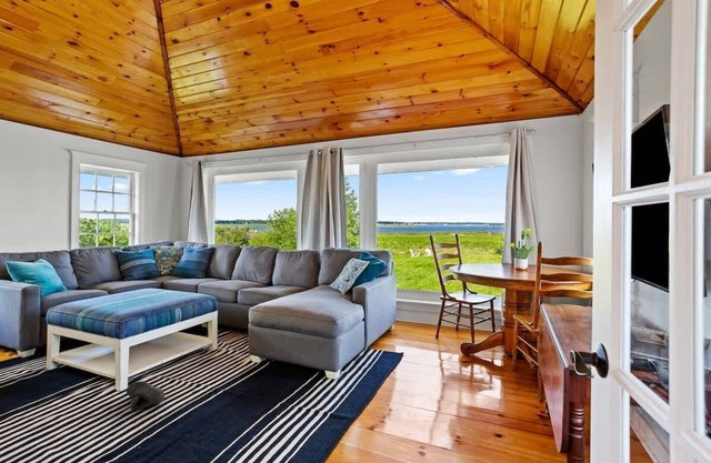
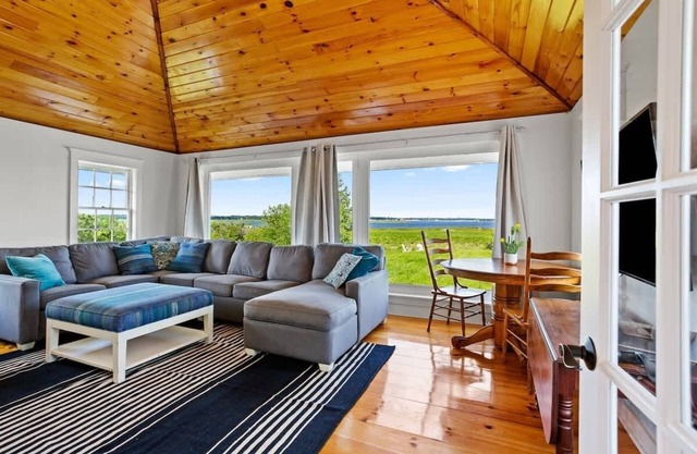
- sneaker (137, 394)
